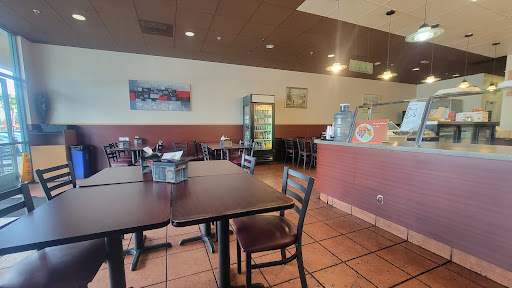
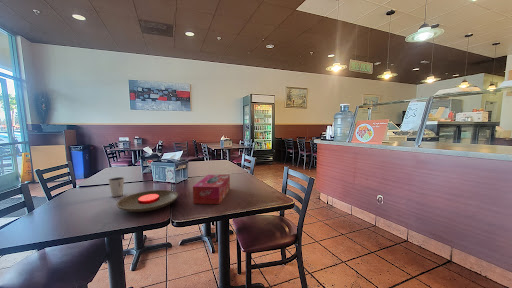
+ tissue box (213, 187)
+ plate (149, 201)
+ dixie cup (116, 187)
